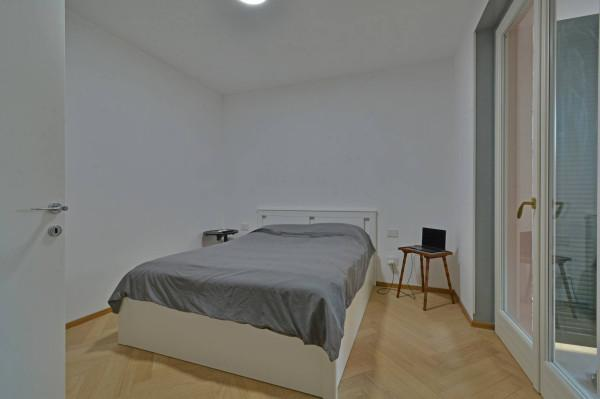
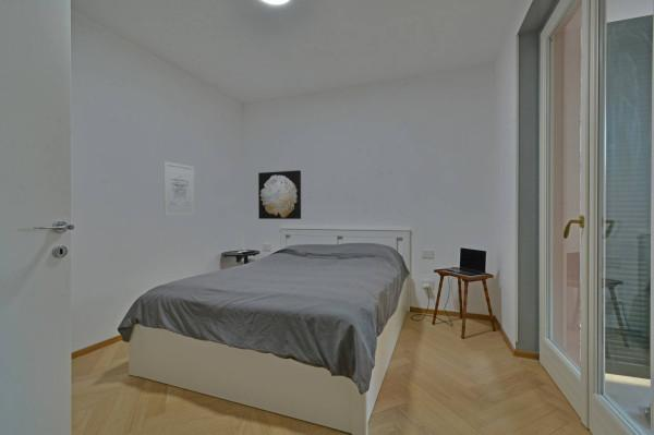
+ wall art (279, 195)
+ wall art (180, 190)
